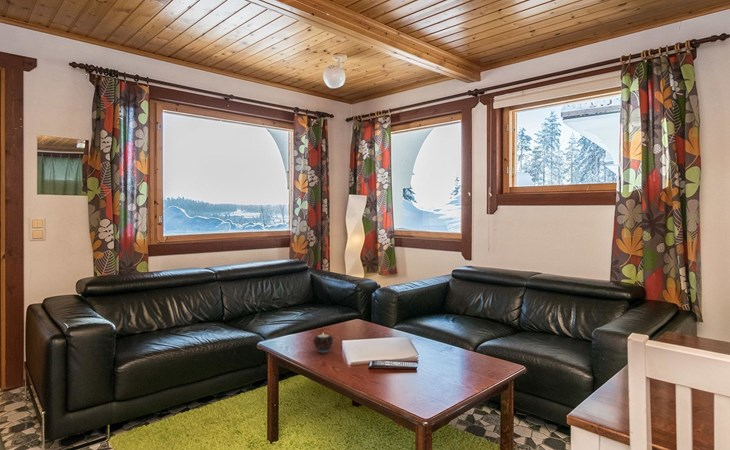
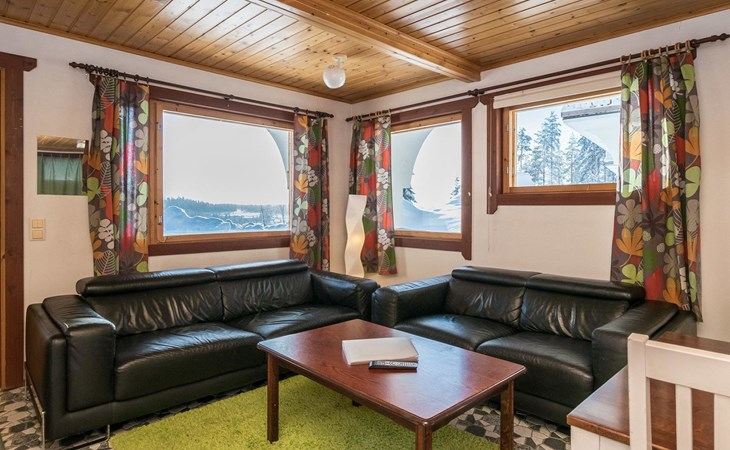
- candle (323, 341)
